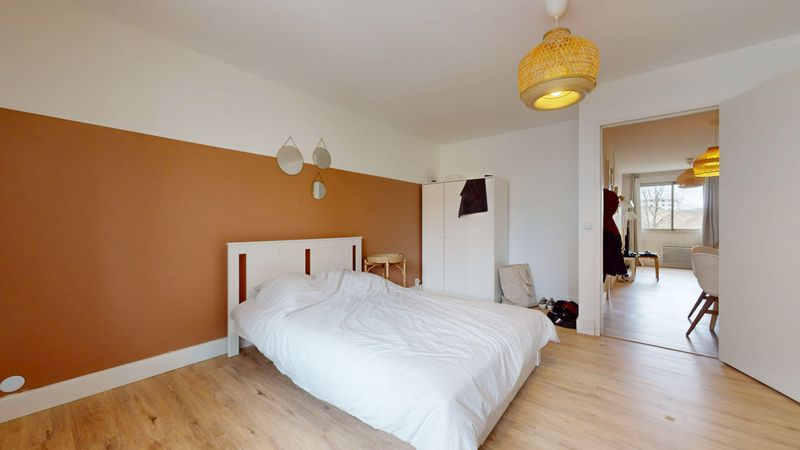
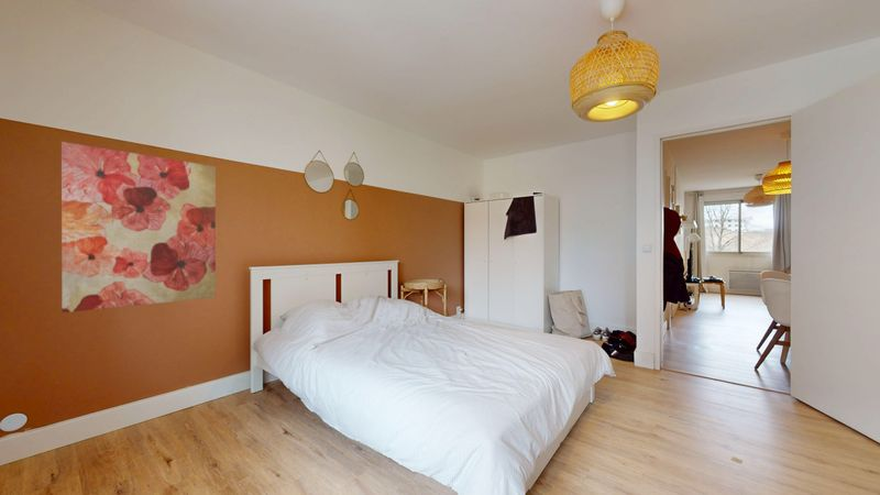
+ wall art (148, 230)
